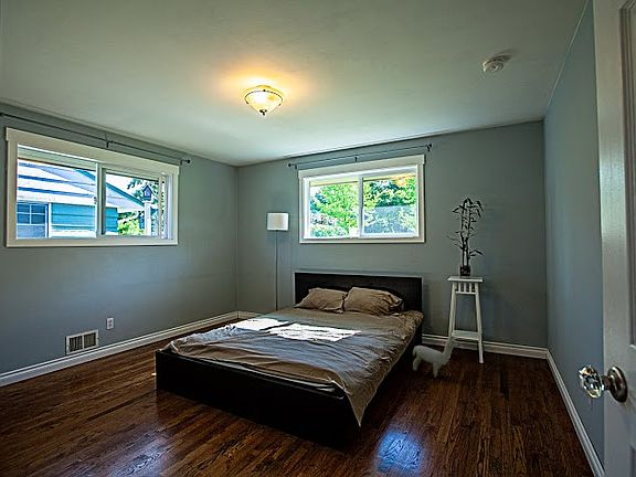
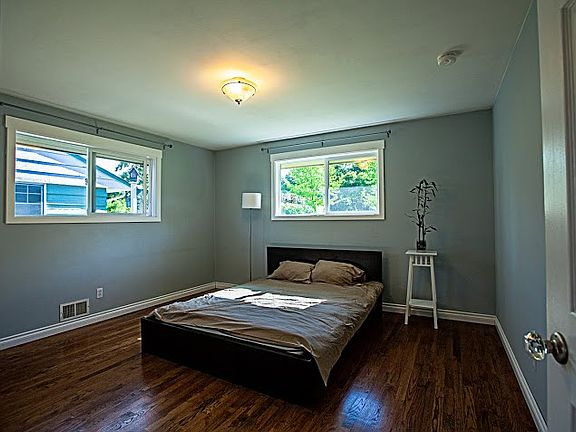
- plush toy (434, 354)
